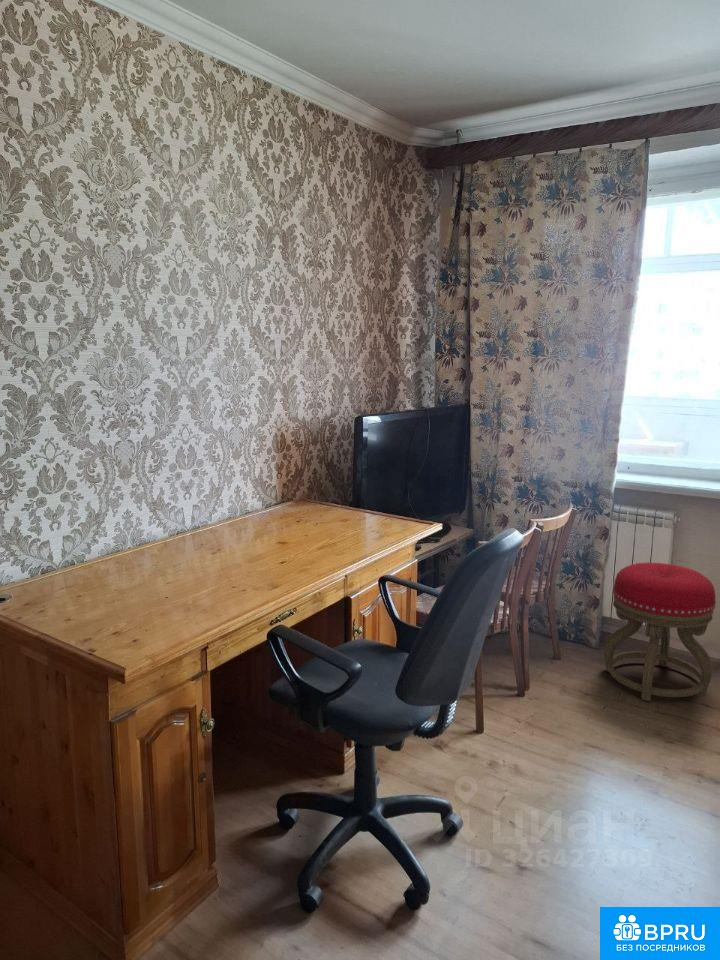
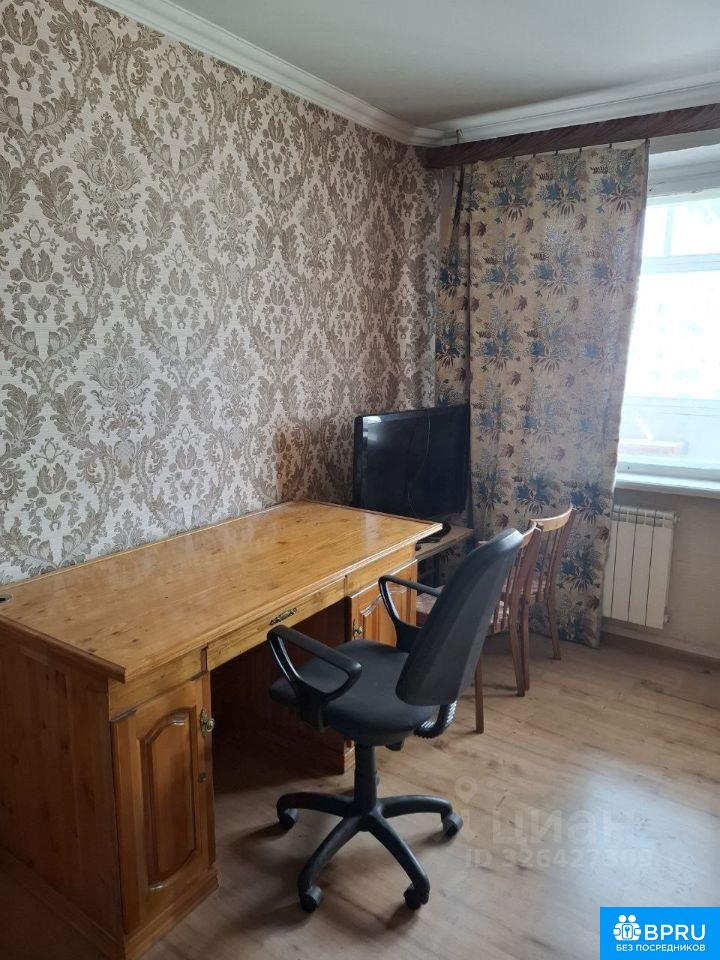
- stool (659, 627)
